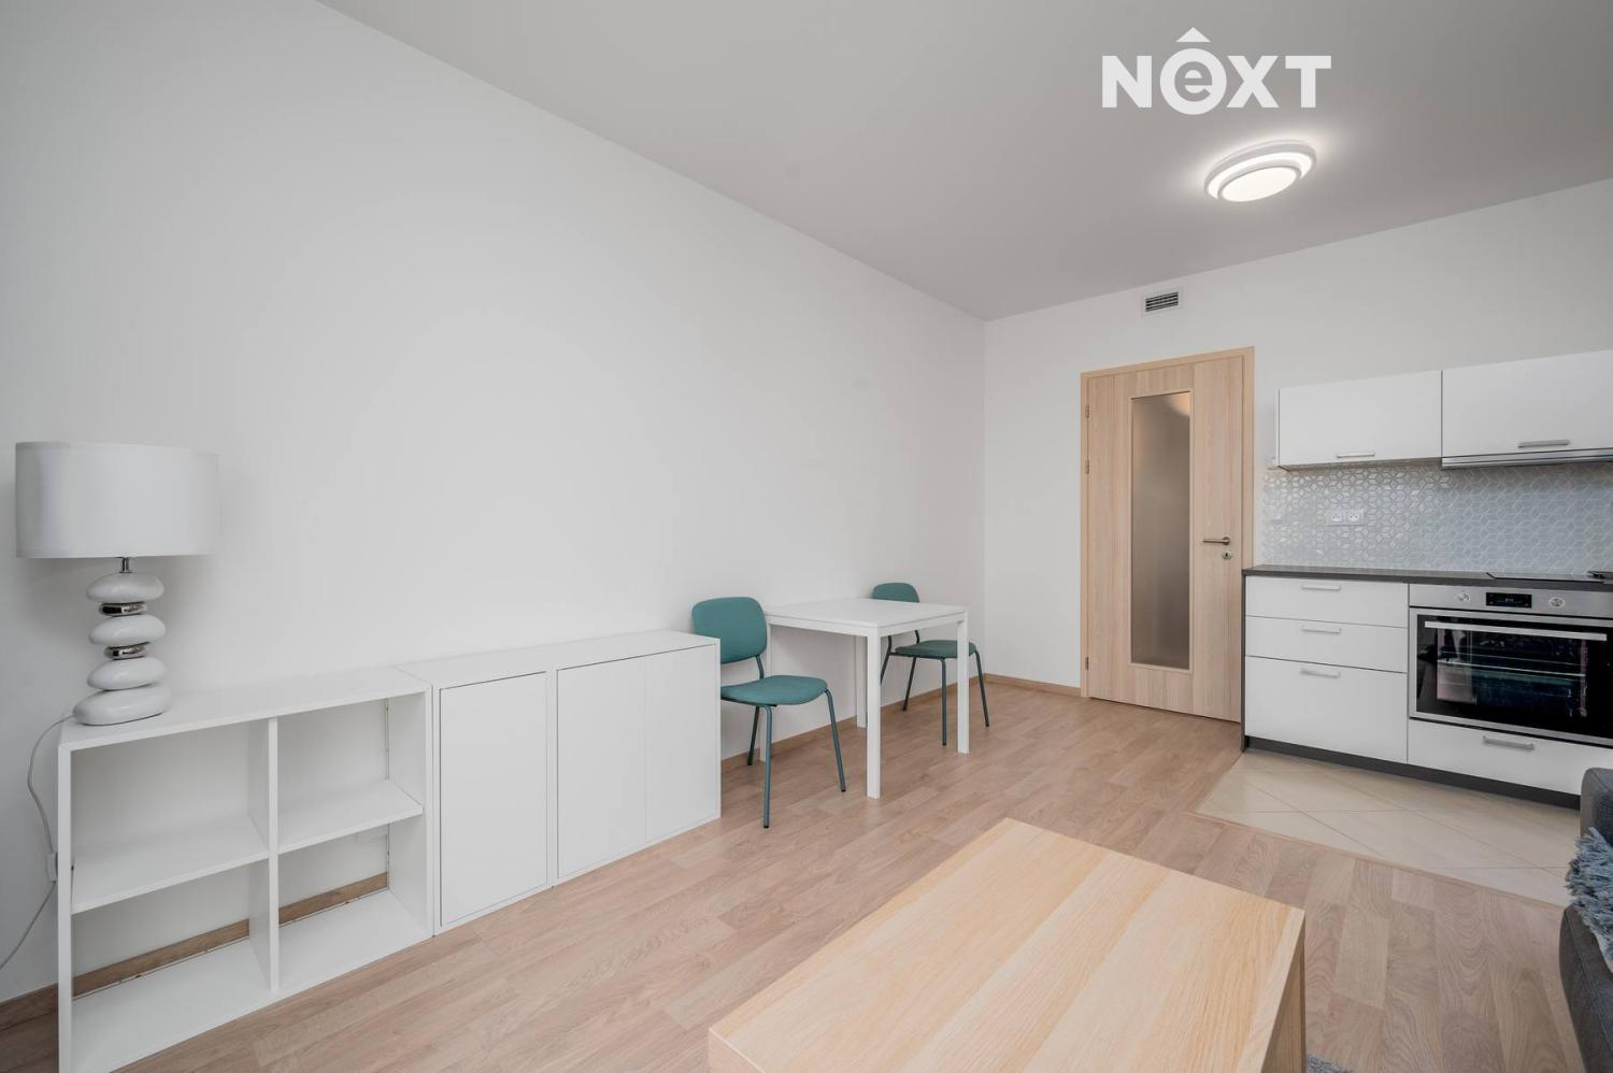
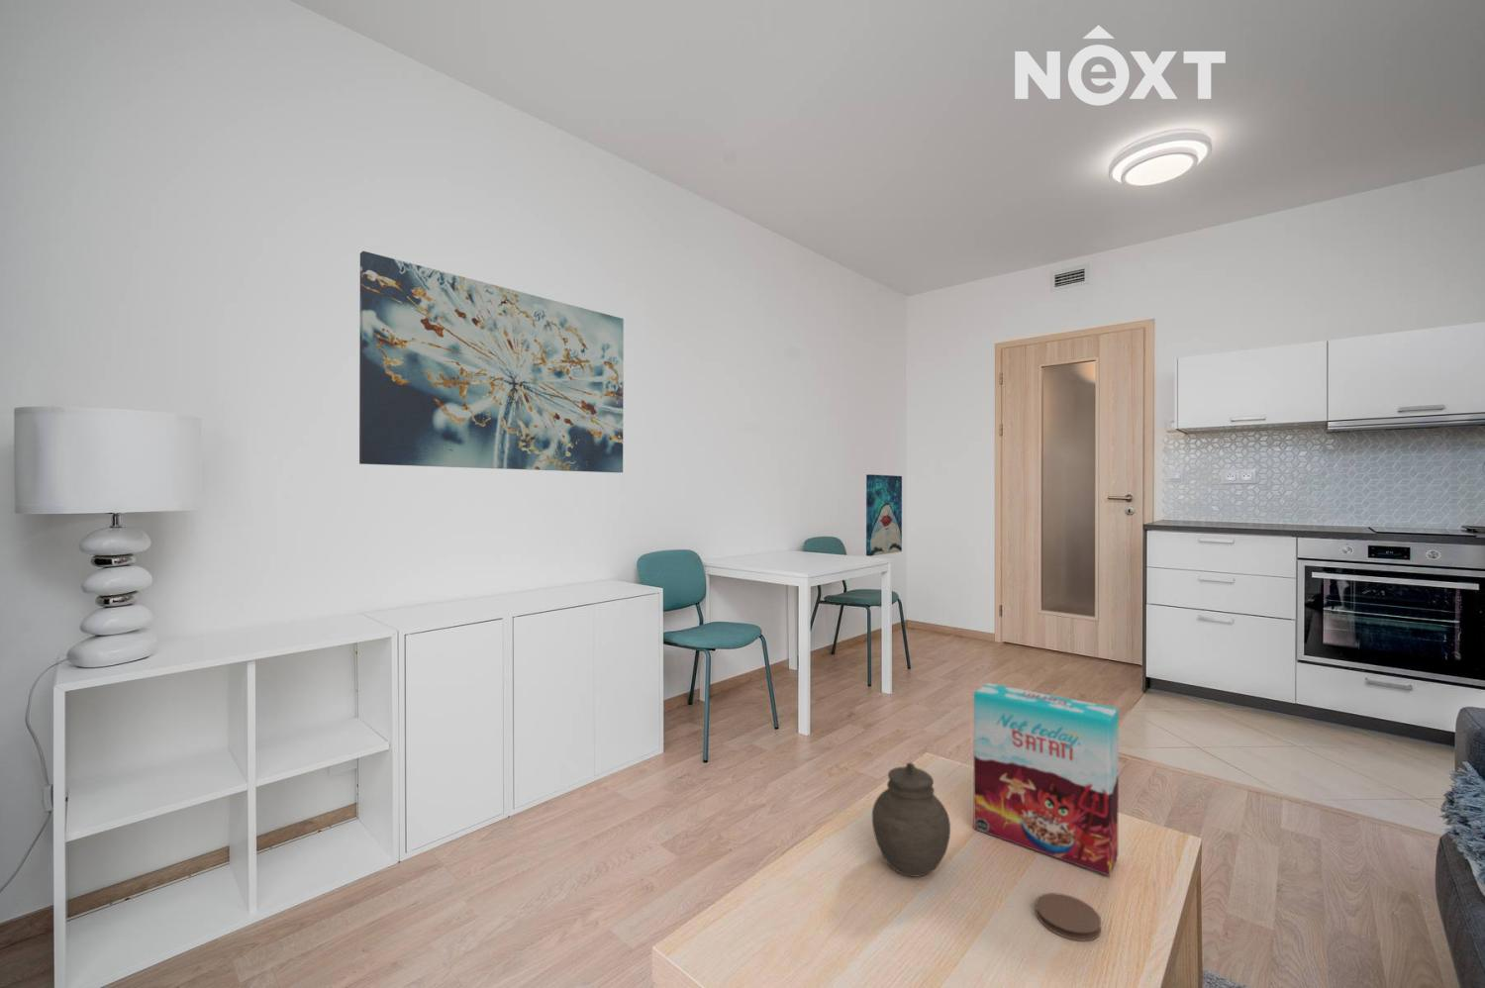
+ coaster (1067, 915)
+ cereal box (1043, 770)
+ wall art (884, 514)
+ wall art (512, 379)
+ jar (910, 814)
